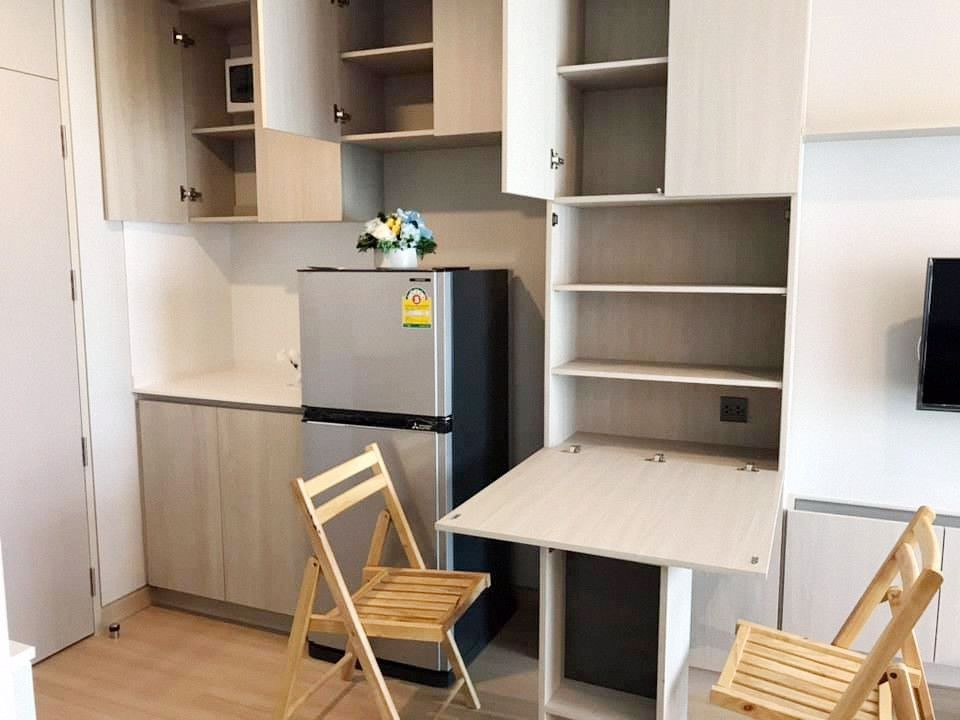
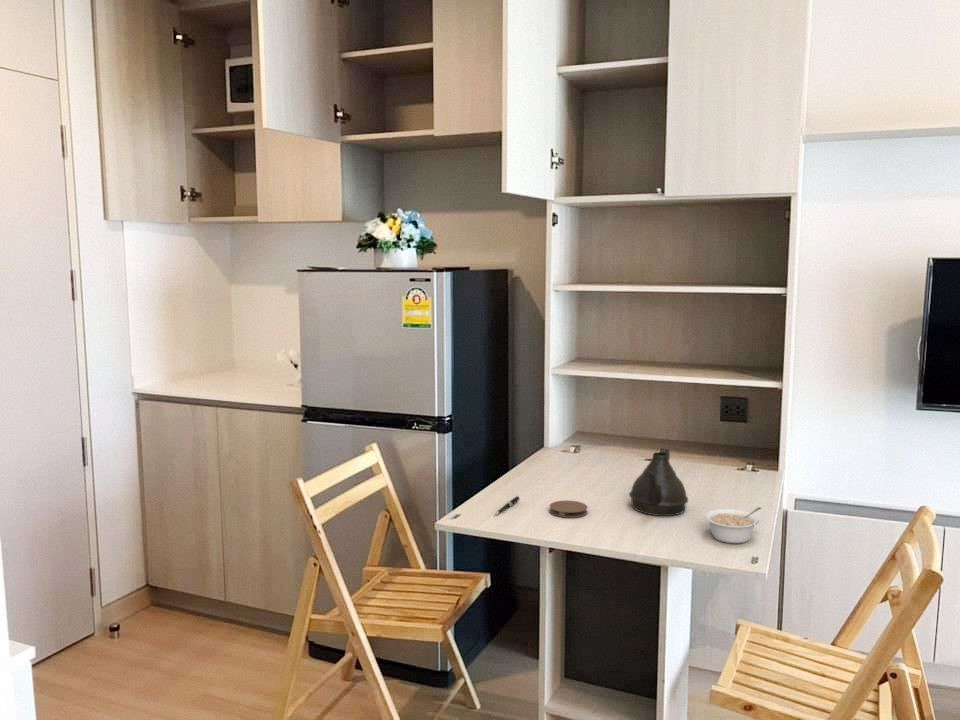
+ legume (732, 524)
+ teapot (656, 483)
+ pen (506, 505)
+ coaster (568, 508)
